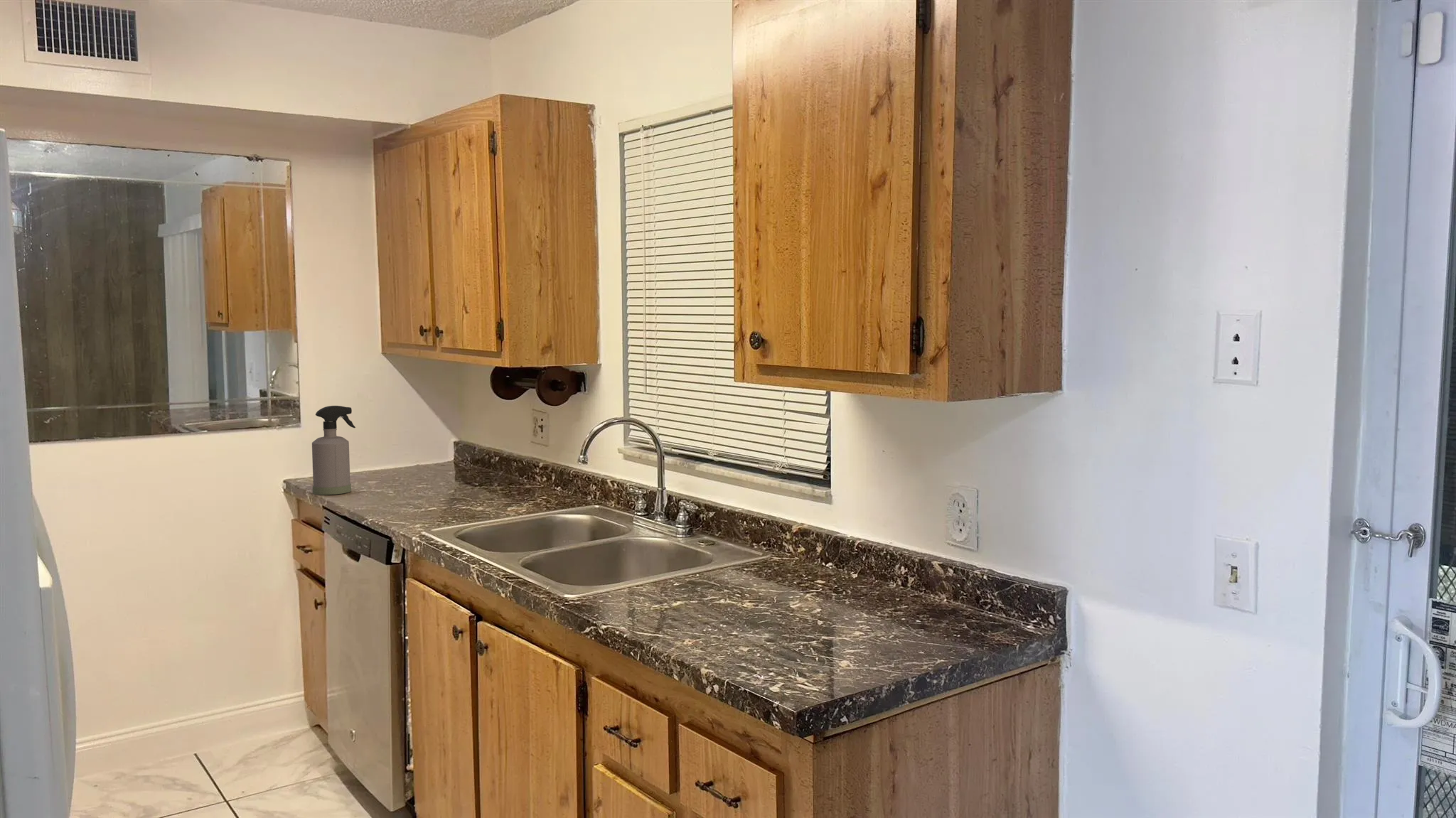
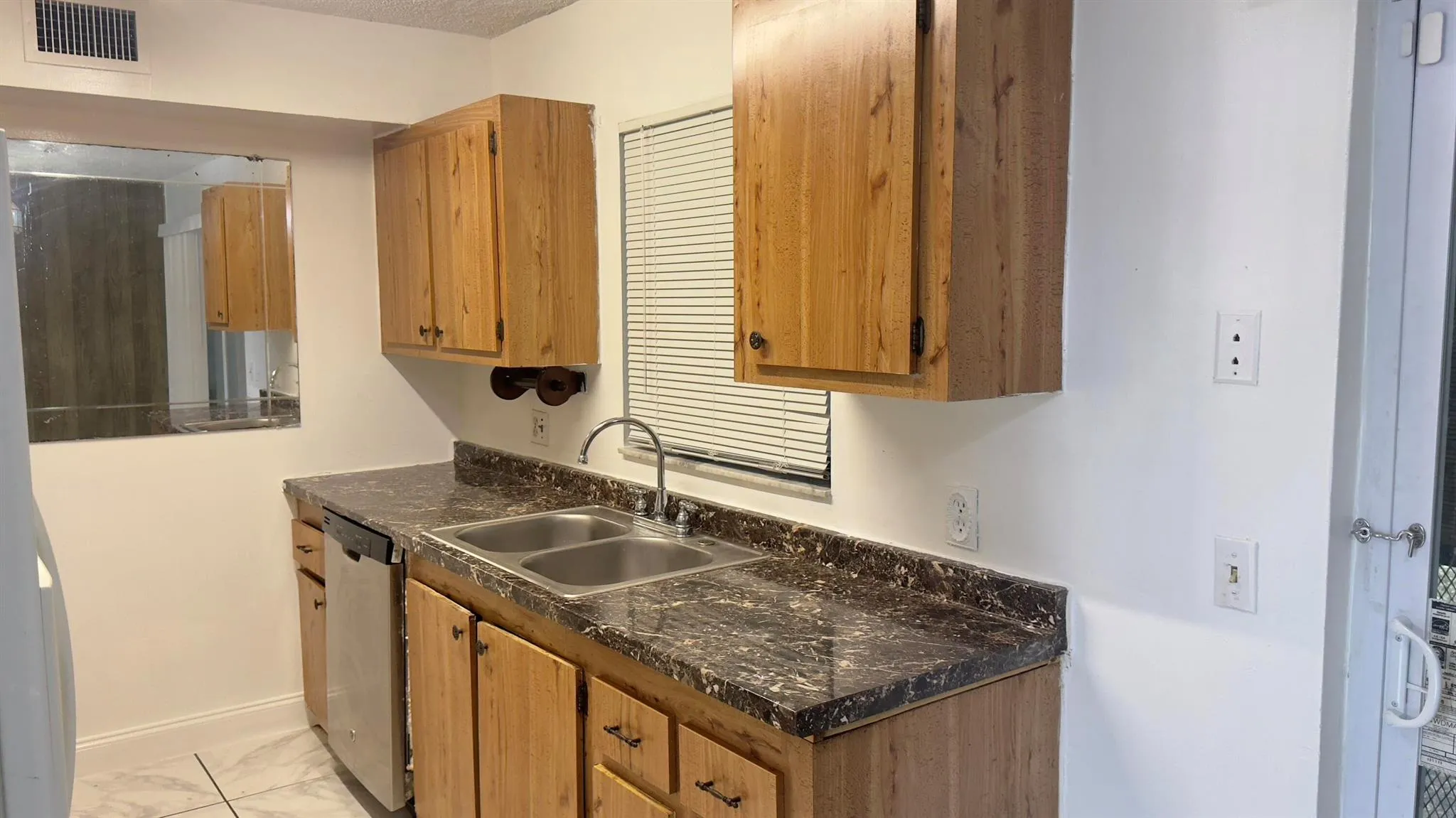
- spray bottle (333, 448)
